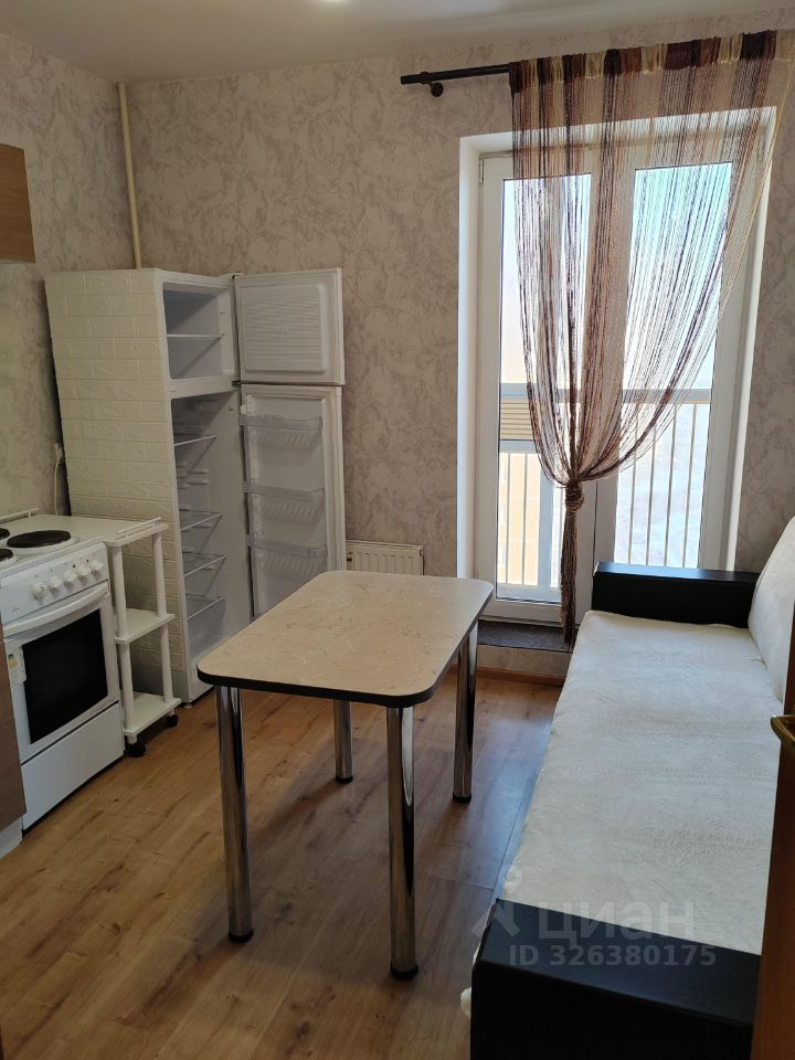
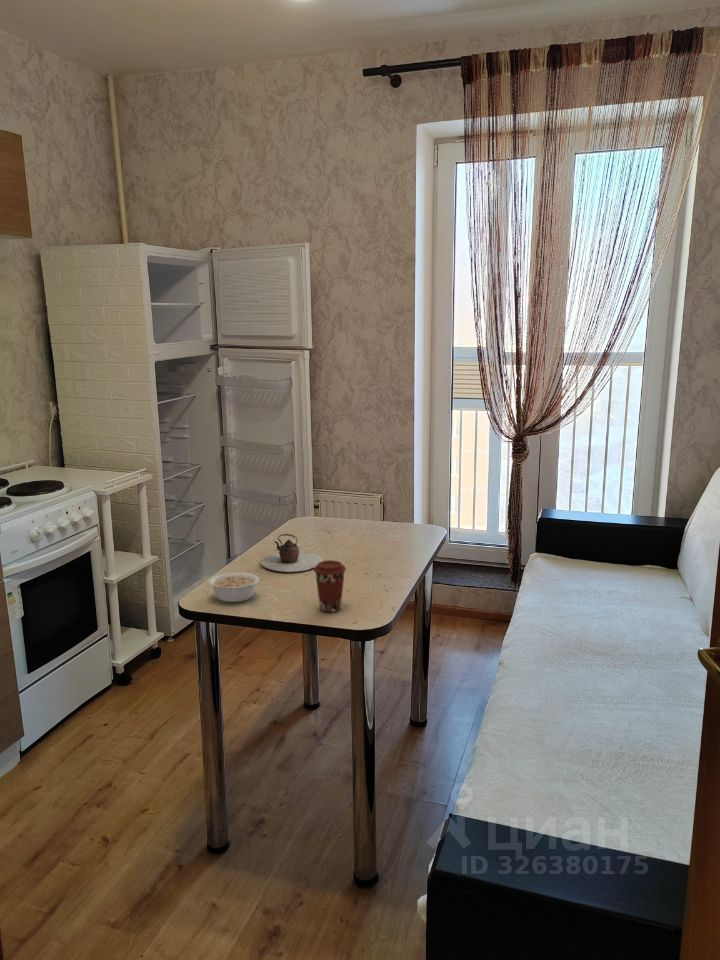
+ teapot (292, 547)
+ coffee cup (330, 586)
+ legume (236, 586)
